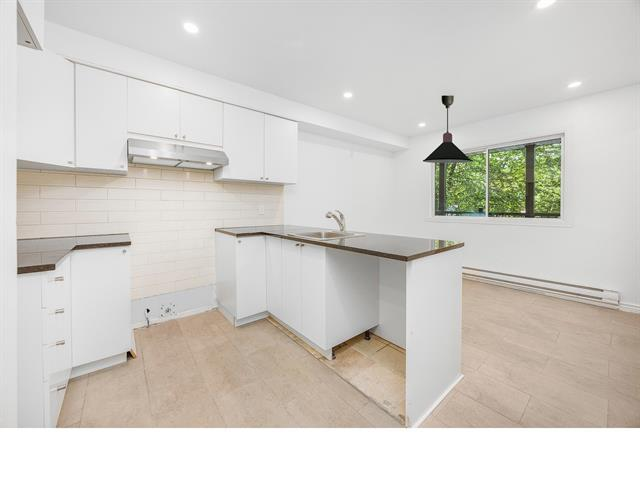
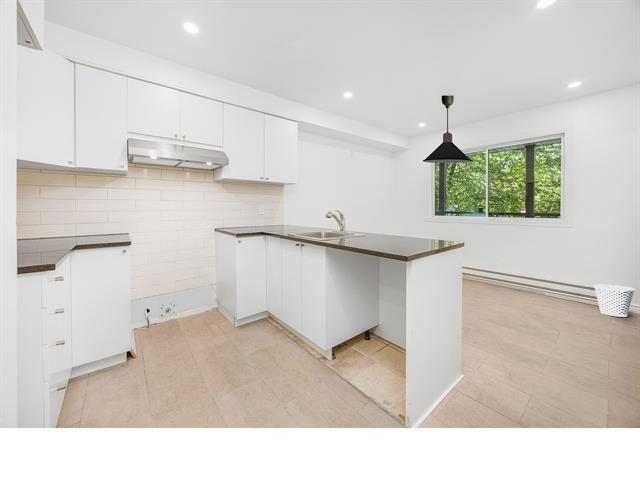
+ wastebasket (613, 300)
